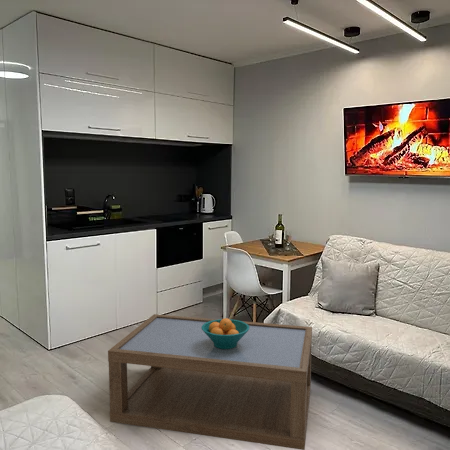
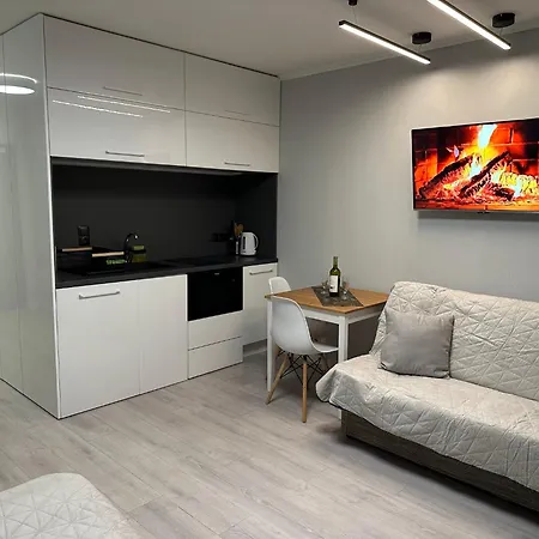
- fruit bowl (225, 329)
- coffee table (217, 371)
